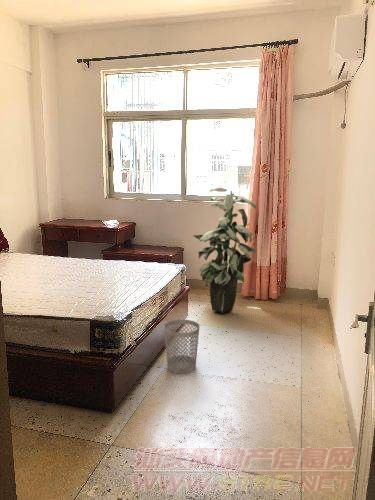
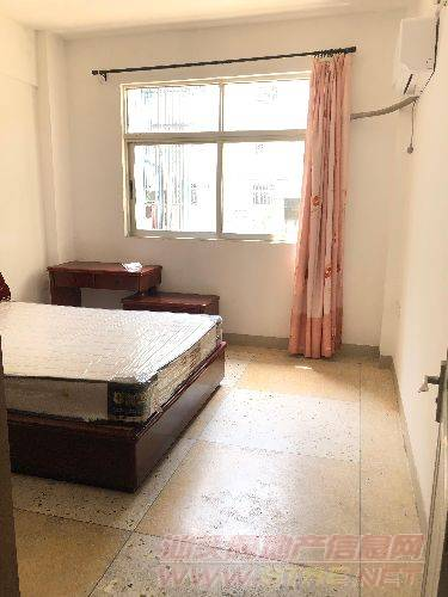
- wastebasket (181, 346)
- indoor plant (223, 250)
